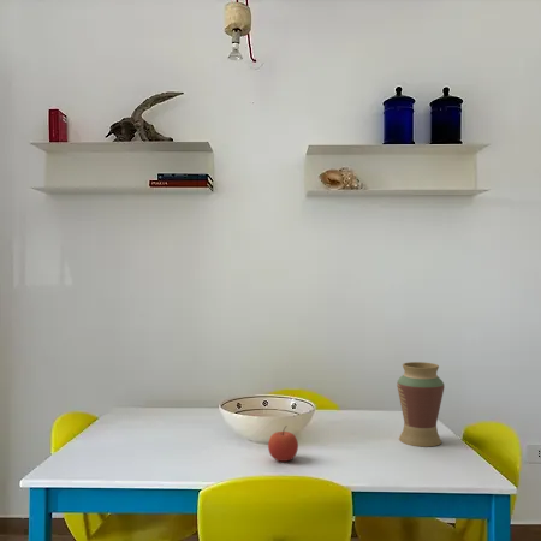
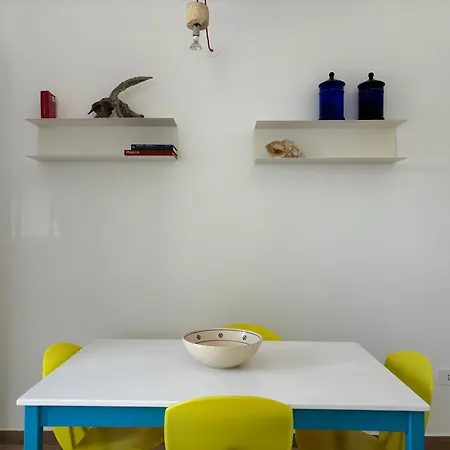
- apple (283, 442)
- vase (420, 402)
